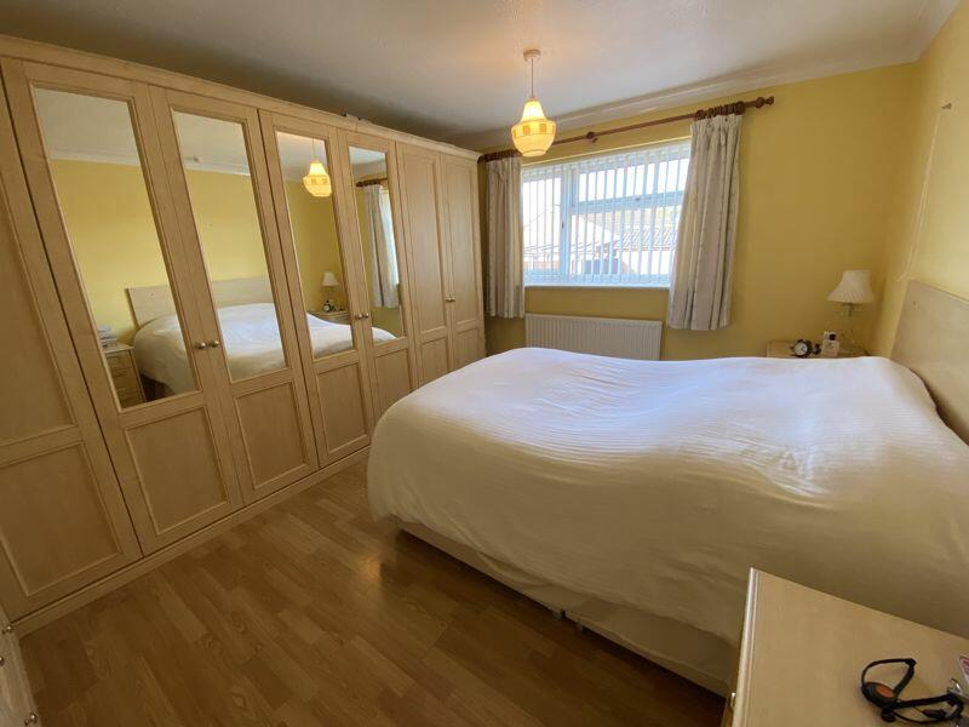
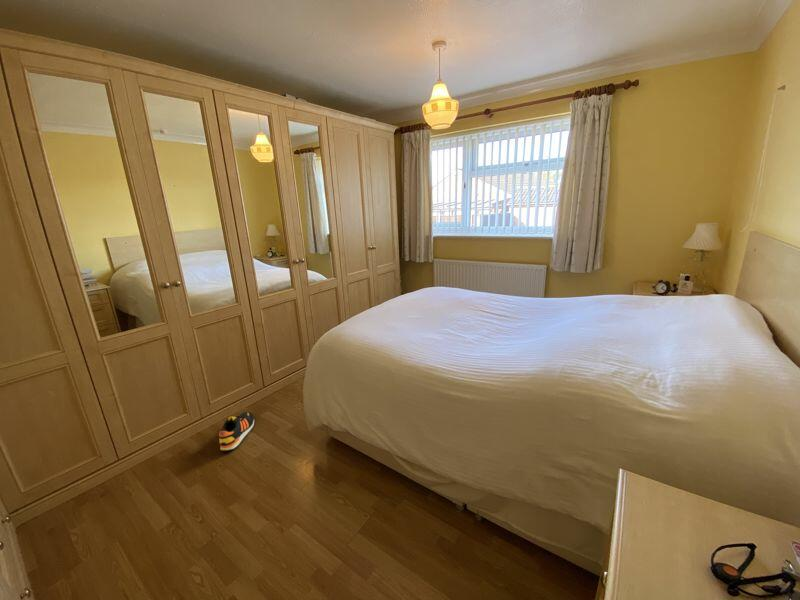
+ shoe (236, 424)
